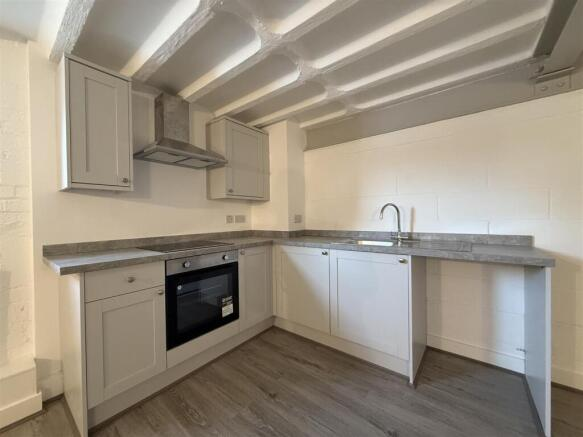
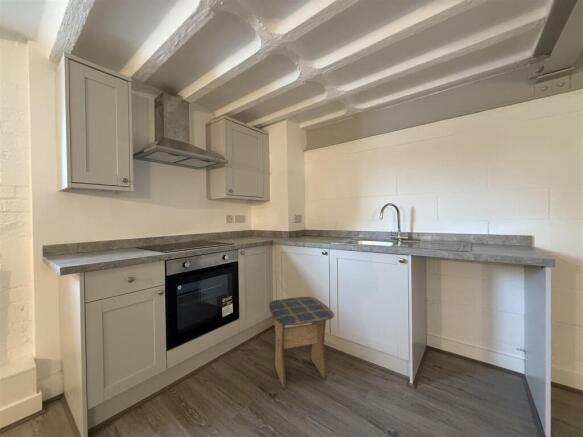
+ stool (300, 340)
